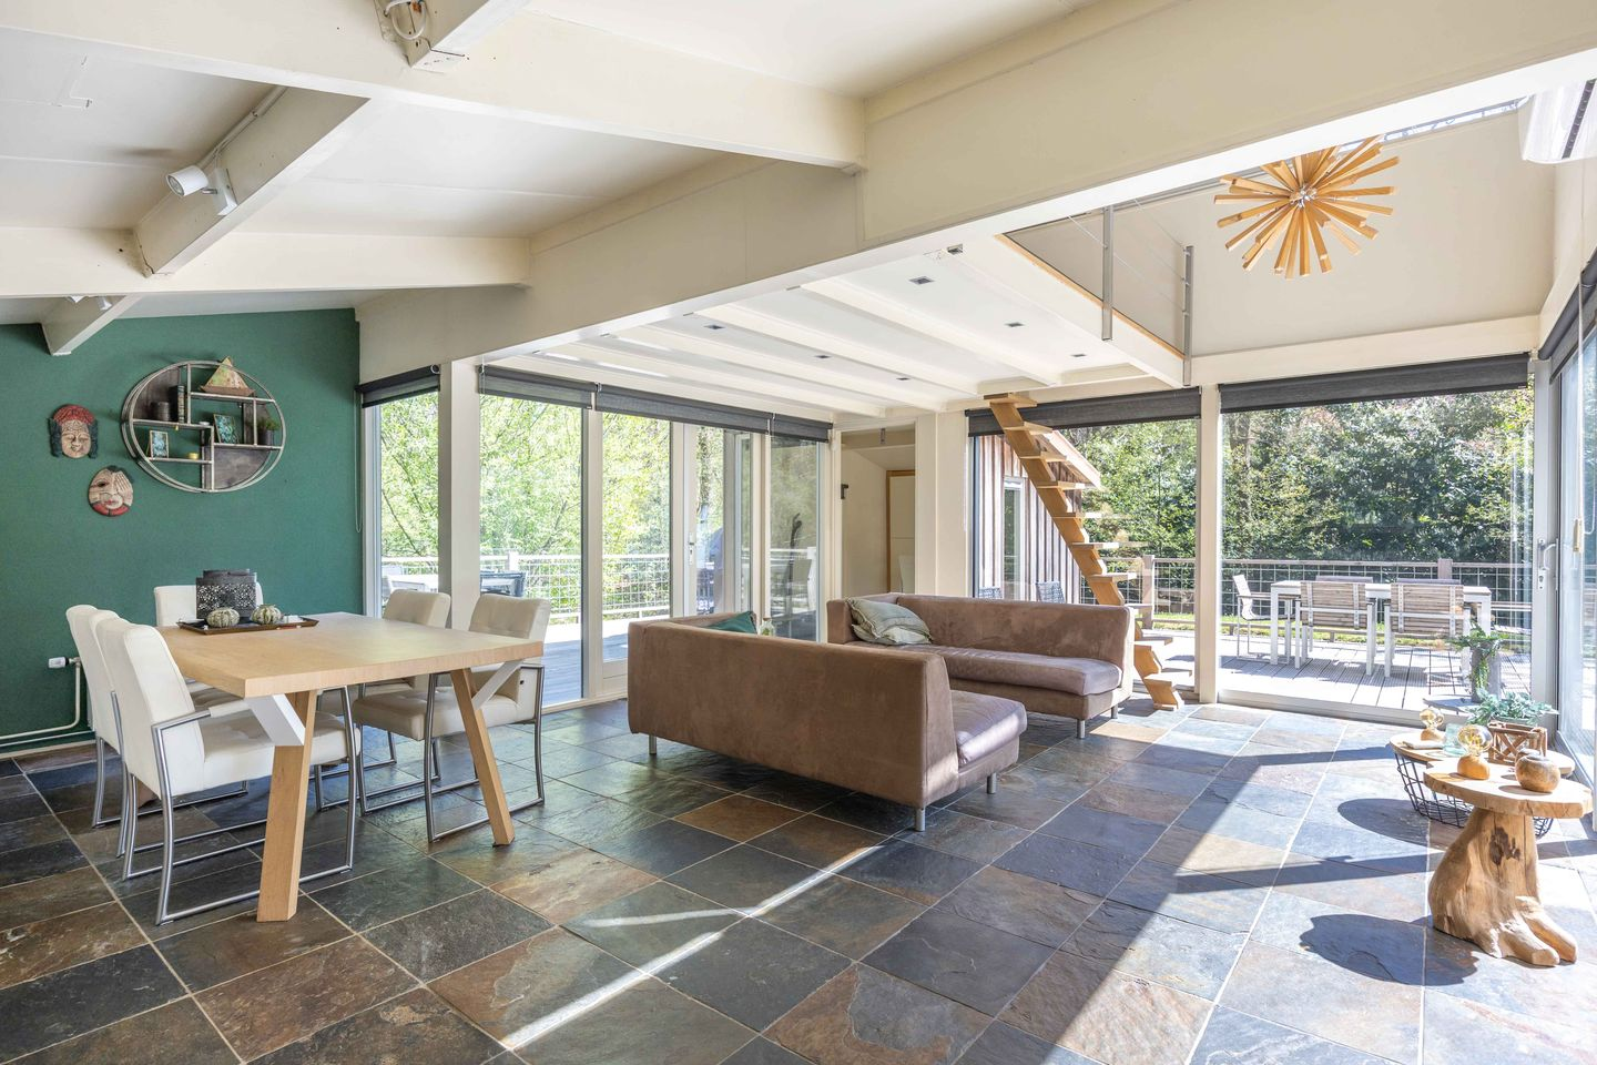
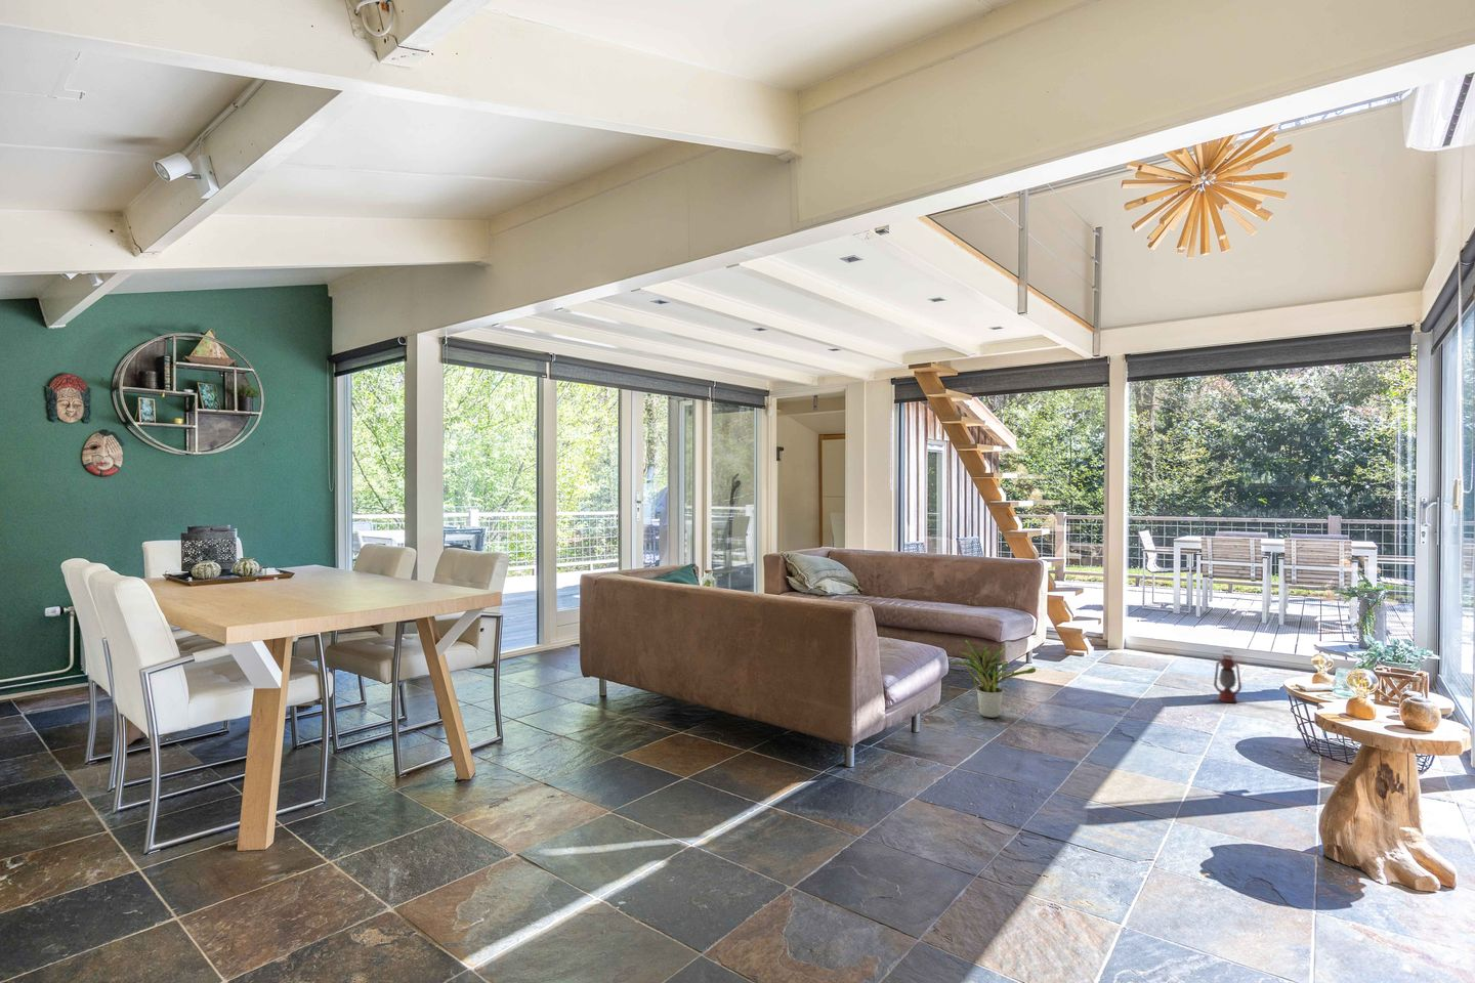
+ potted plant (987, 678)
+ lantern (1227, 675)
